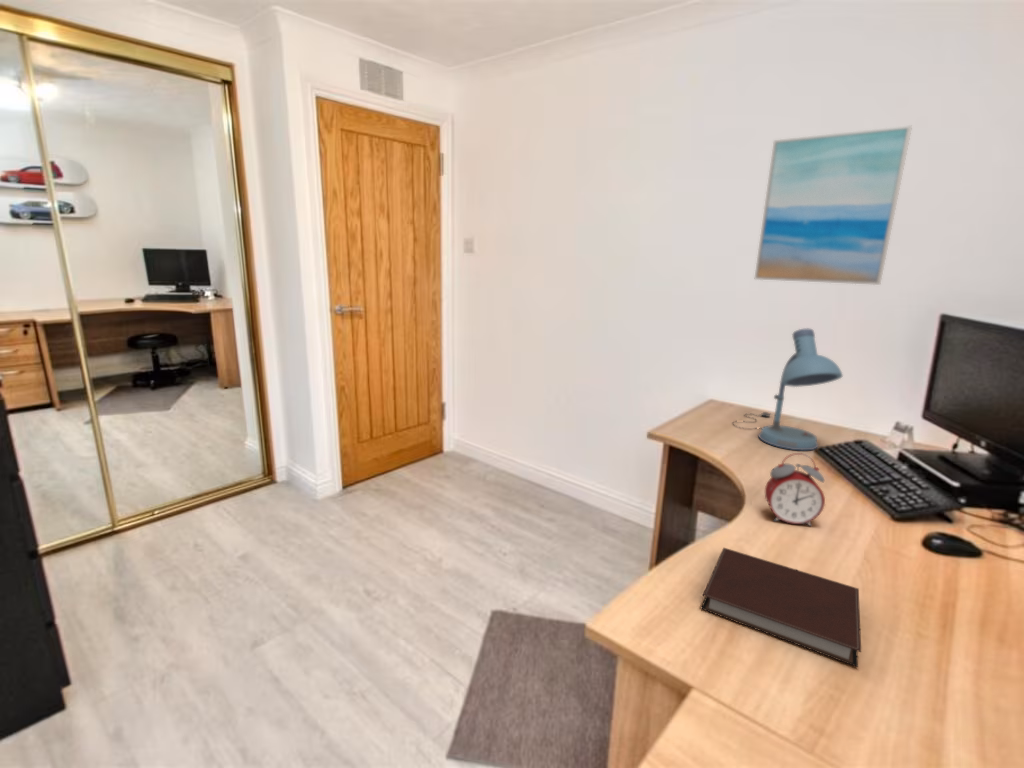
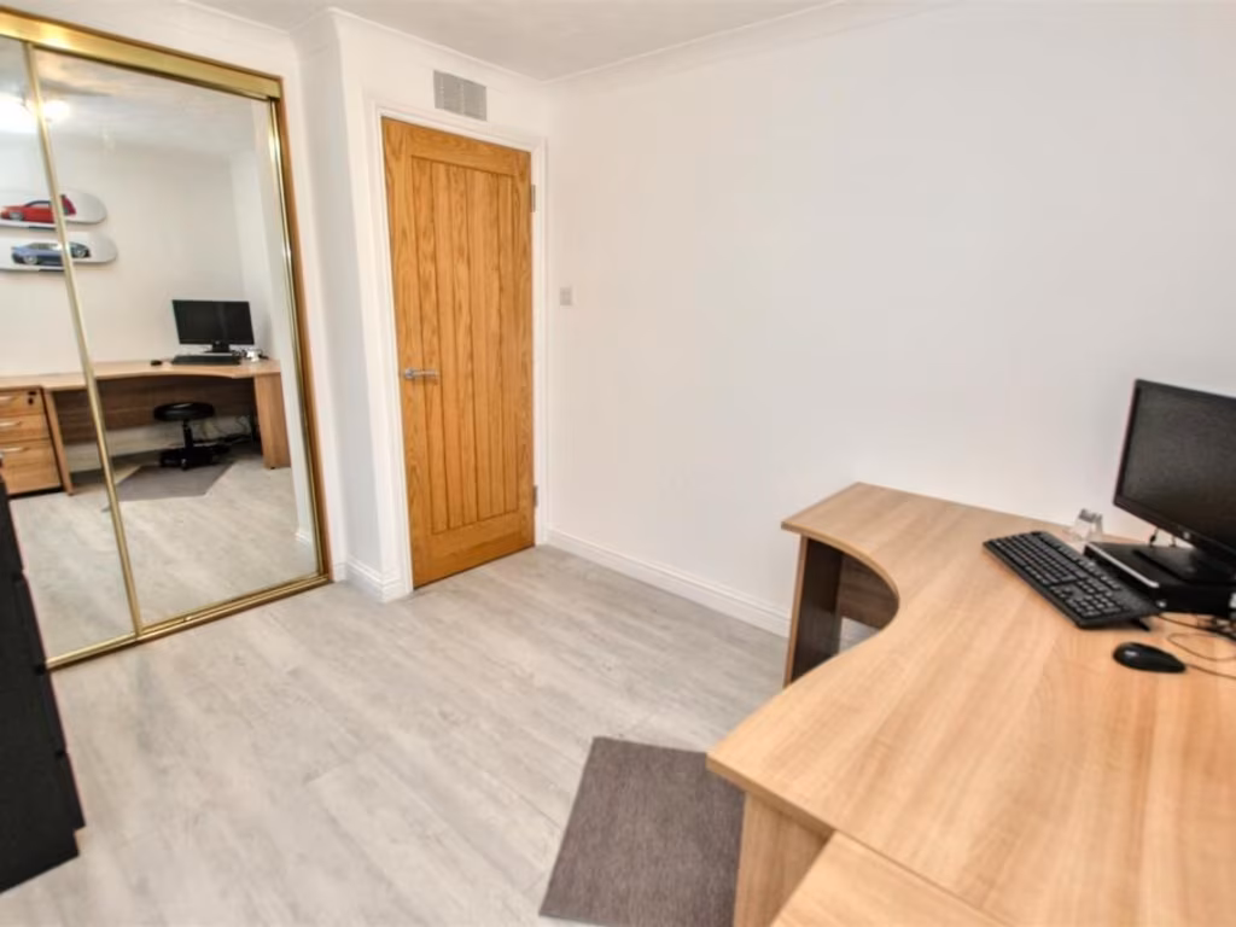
- wall art (825, 210)
- alarm clock (795, 487)
- notebook (780, 597)
- desk lamp (785, 380)
